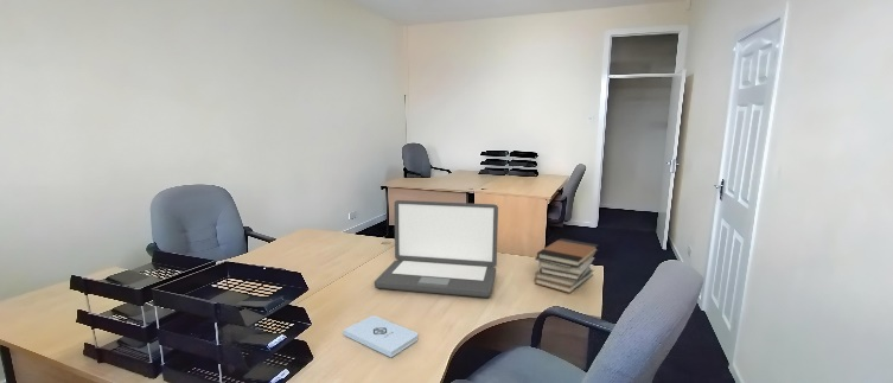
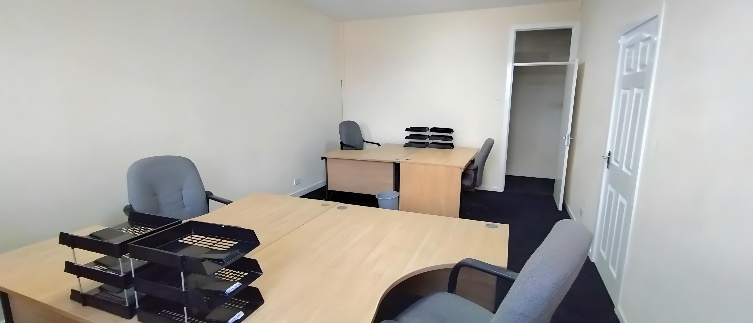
- laptop (438, 244)
- notepad (381, 333)
- book stack (567, 263)
